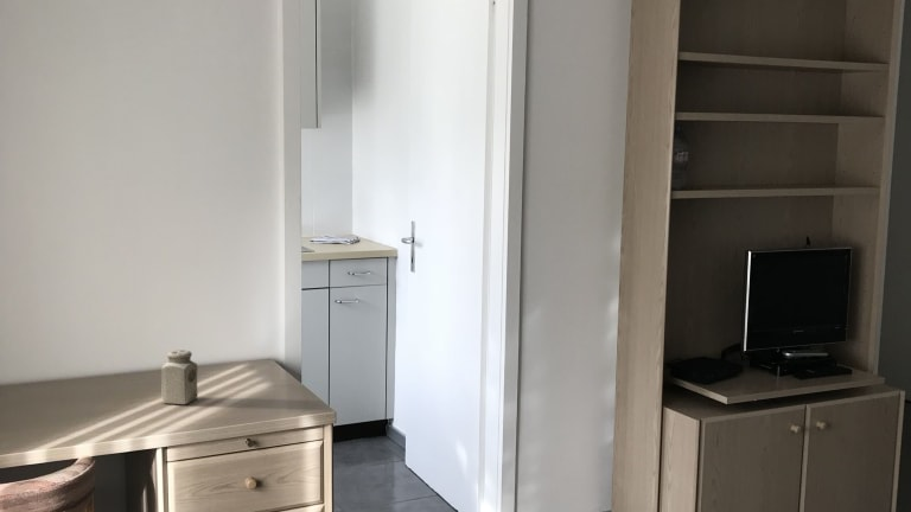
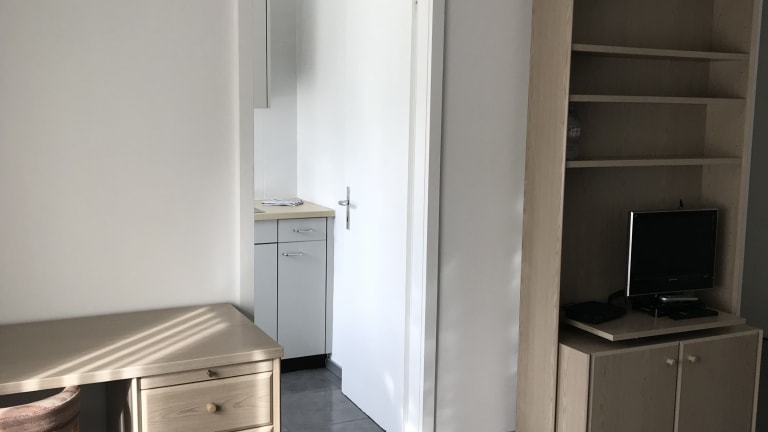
- salt shaker (179, 376)
